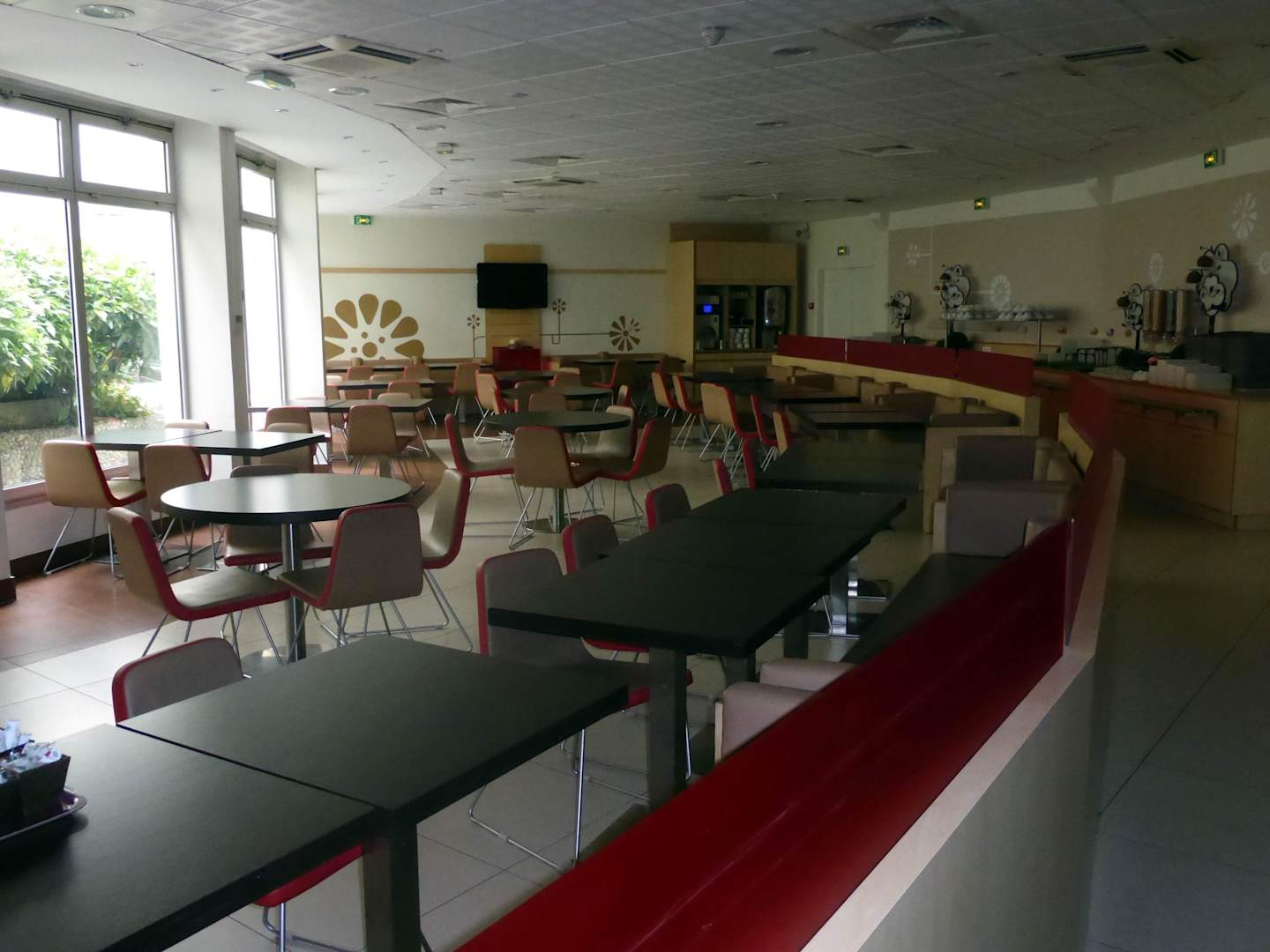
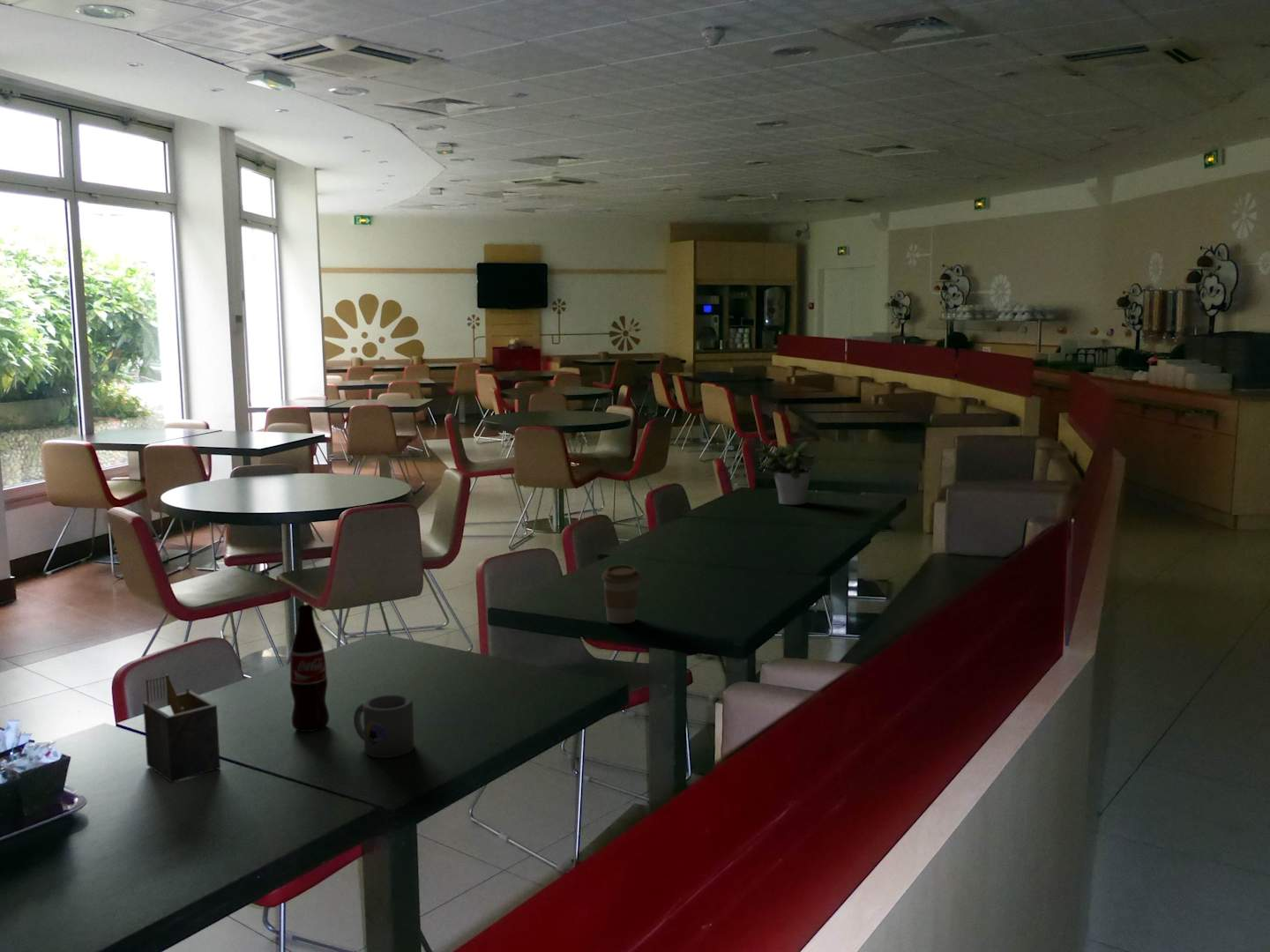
+ napkin holder (180, 723)
+ potted plant (786, 472)
+ bottle (308, 666)
+ mug (380, 724)
+ coffee cup (621, 593)
